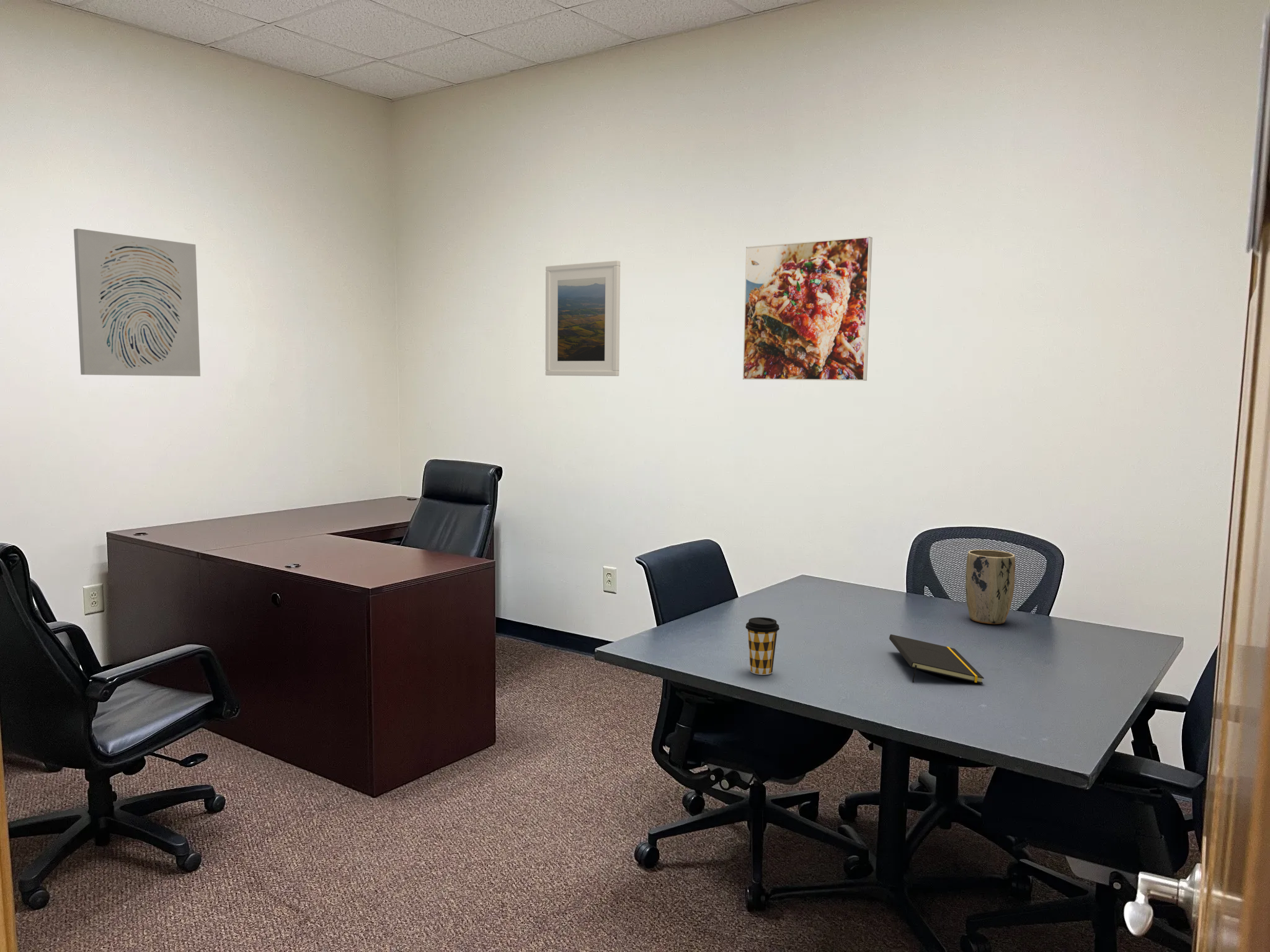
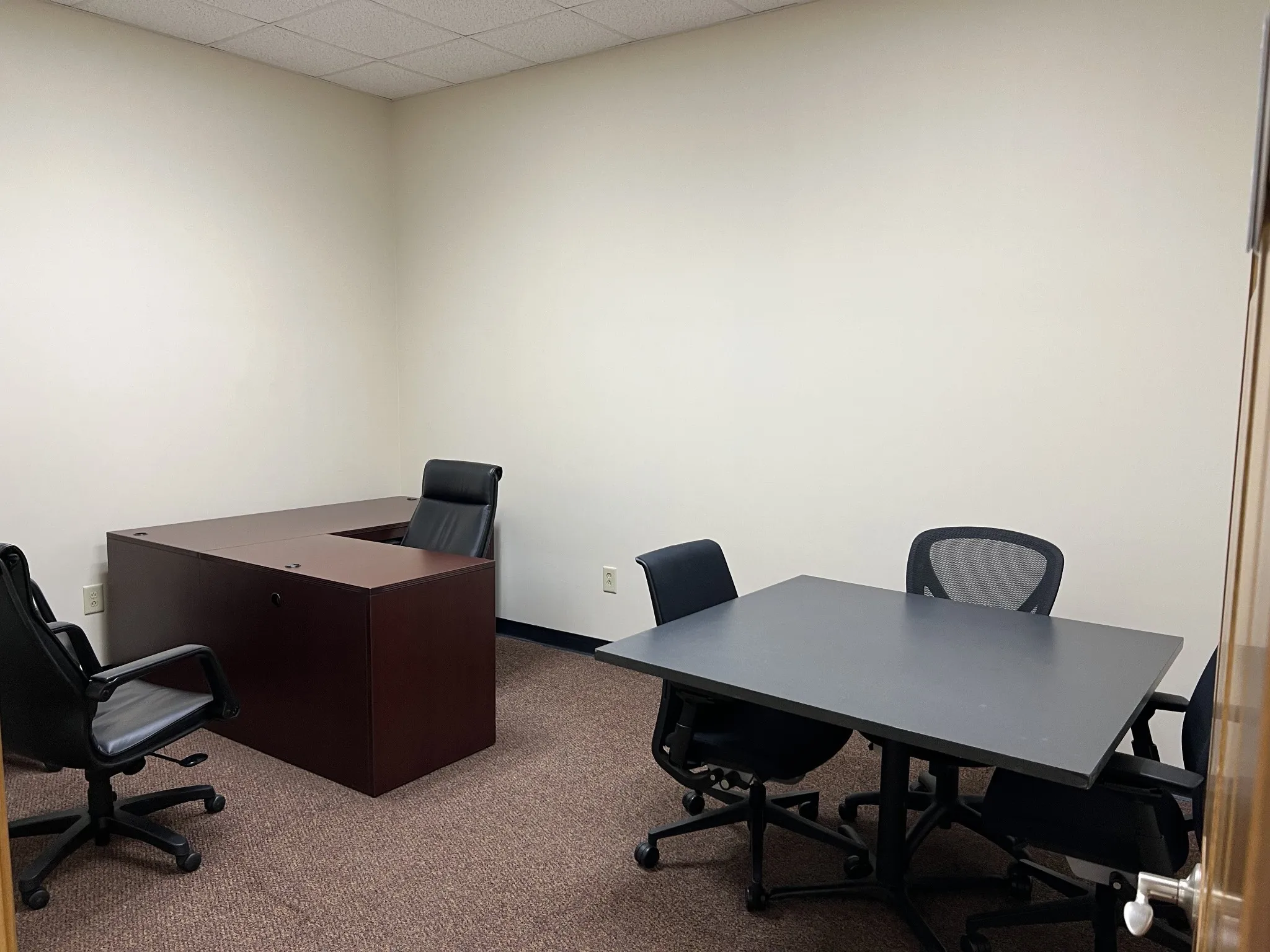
- wall art (140, 307)
- plant pot (989, 586)
- notepad (934, 658)
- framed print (581, 320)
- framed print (804, 312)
- coffee cup (762, 646)
